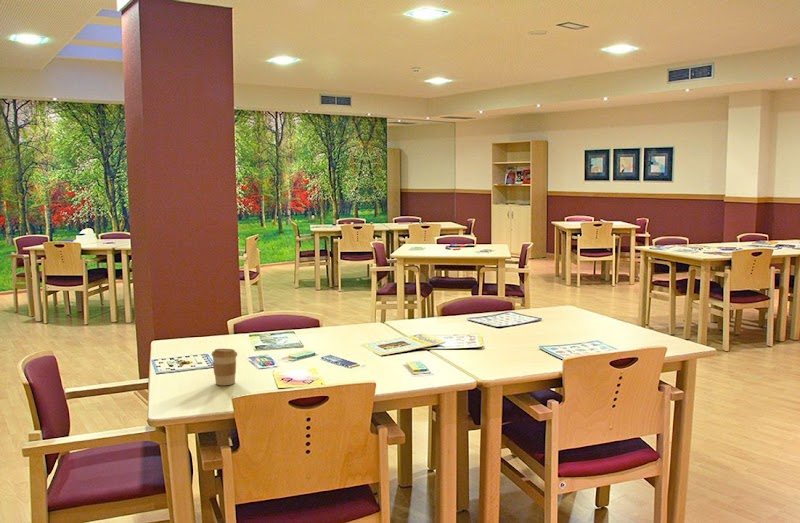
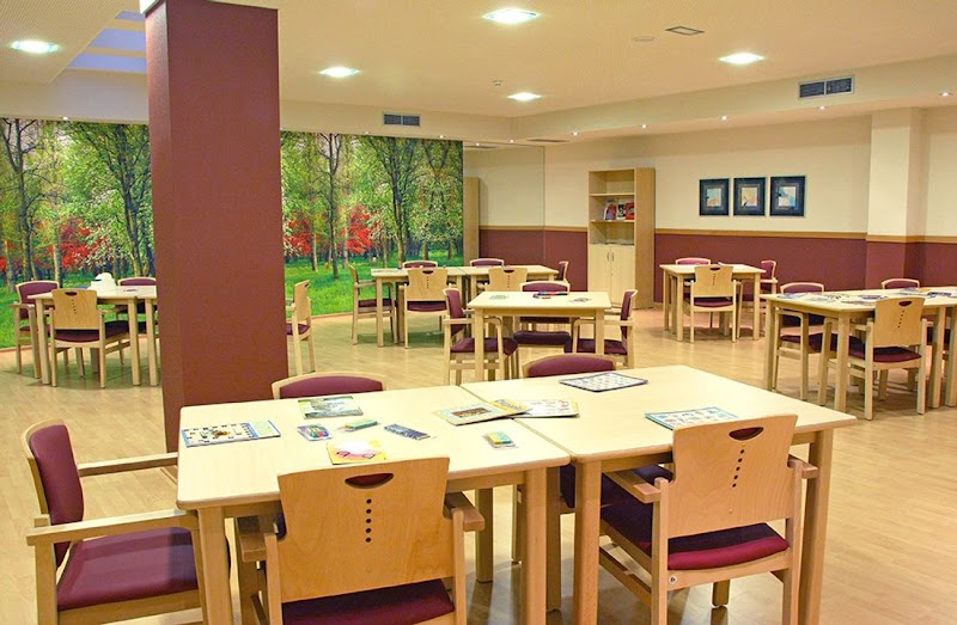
- coffee cup (224, 365)
